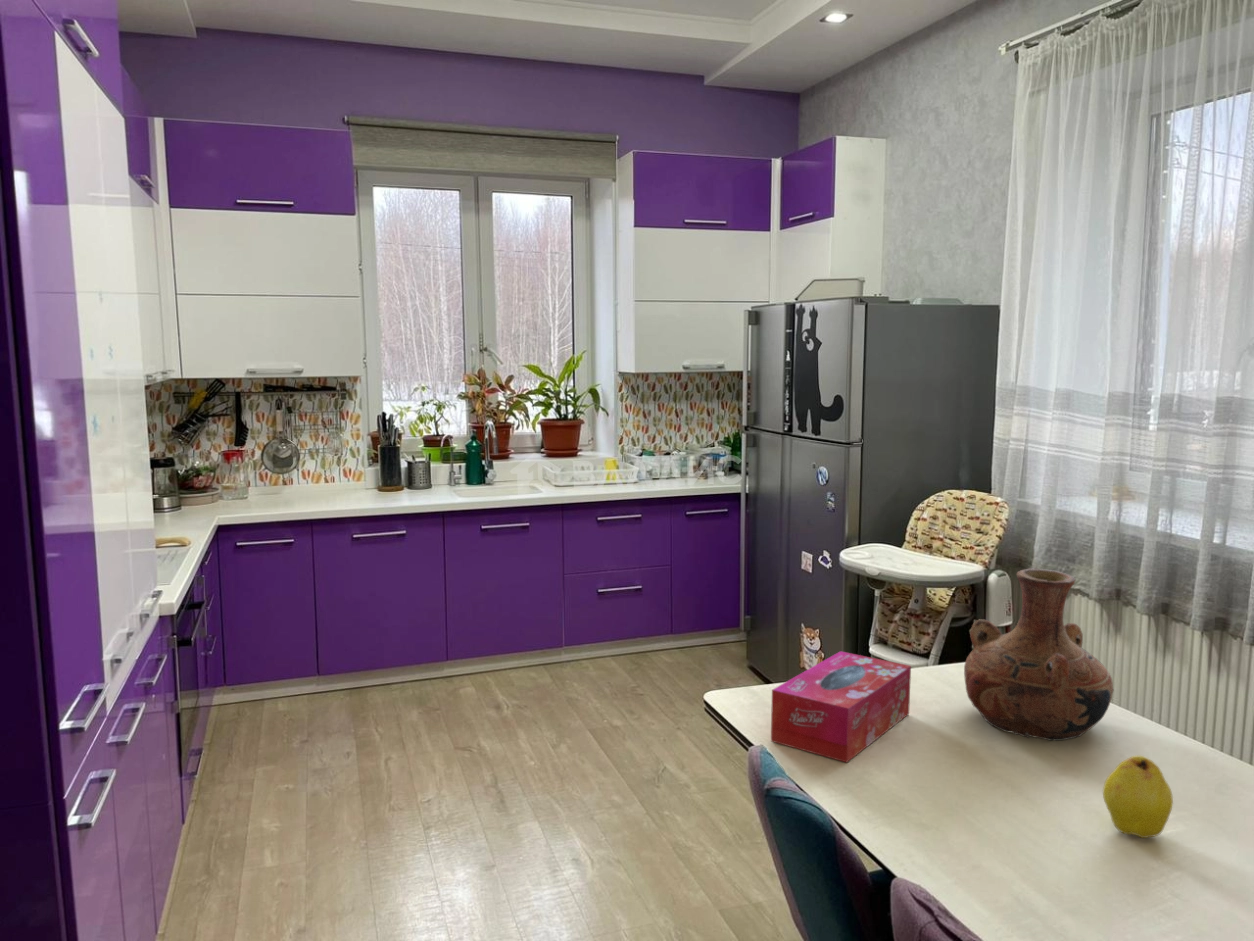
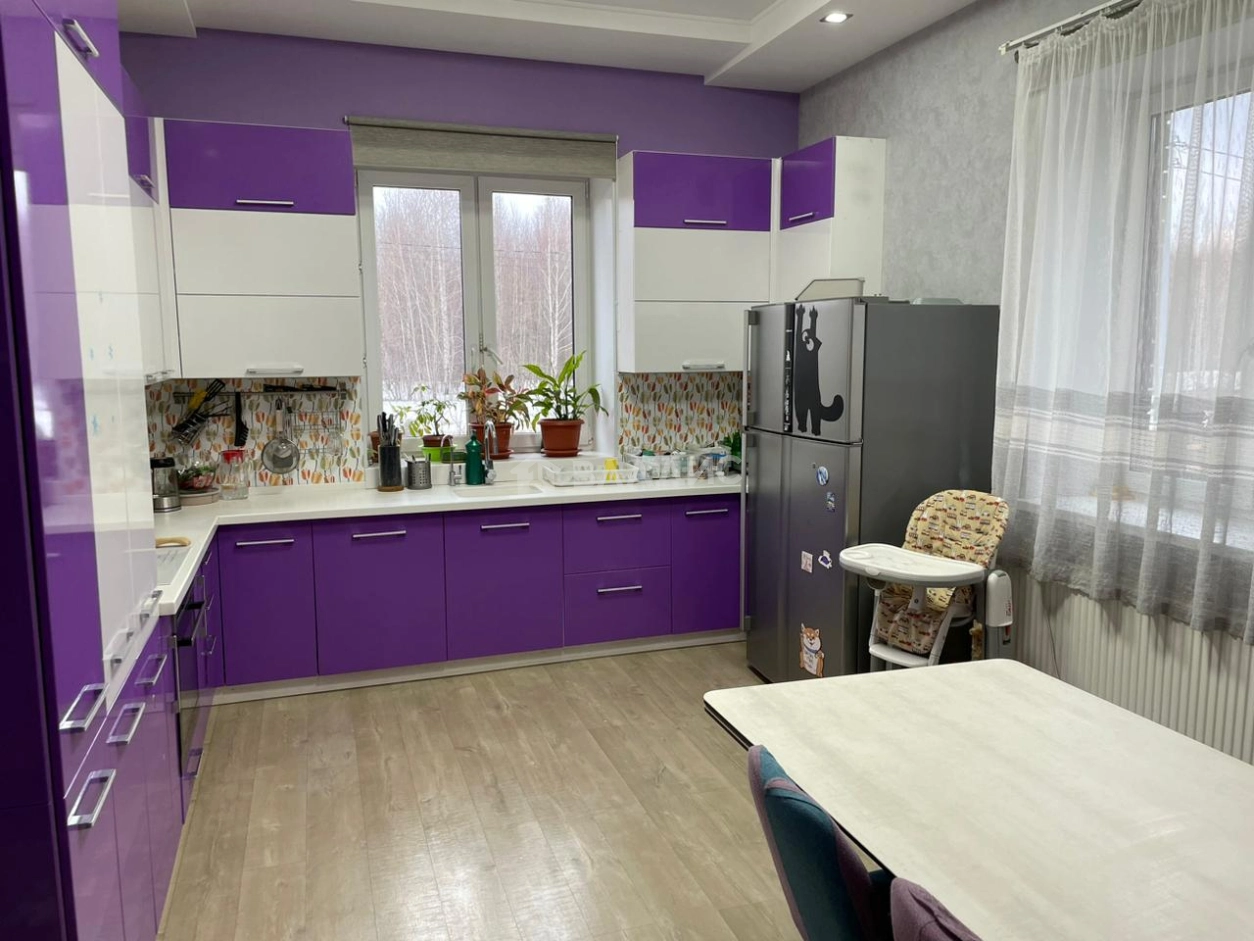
- fruit (1138, 794)
- vase (1037, 647)
- tissue box (843, 702)
